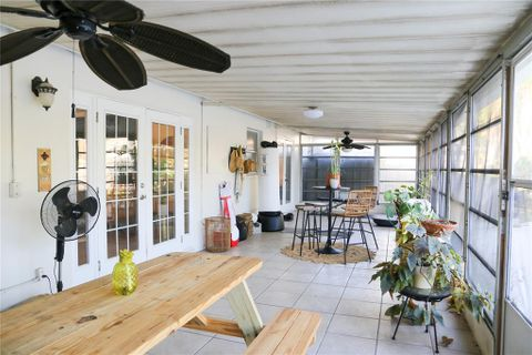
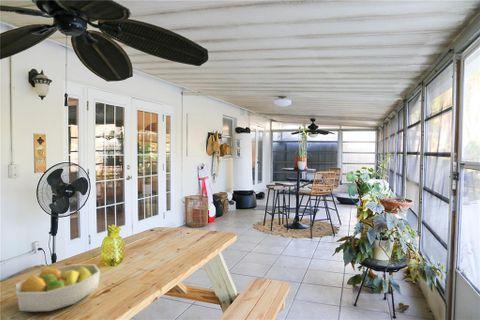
+ fruit bowl (60, 283)
